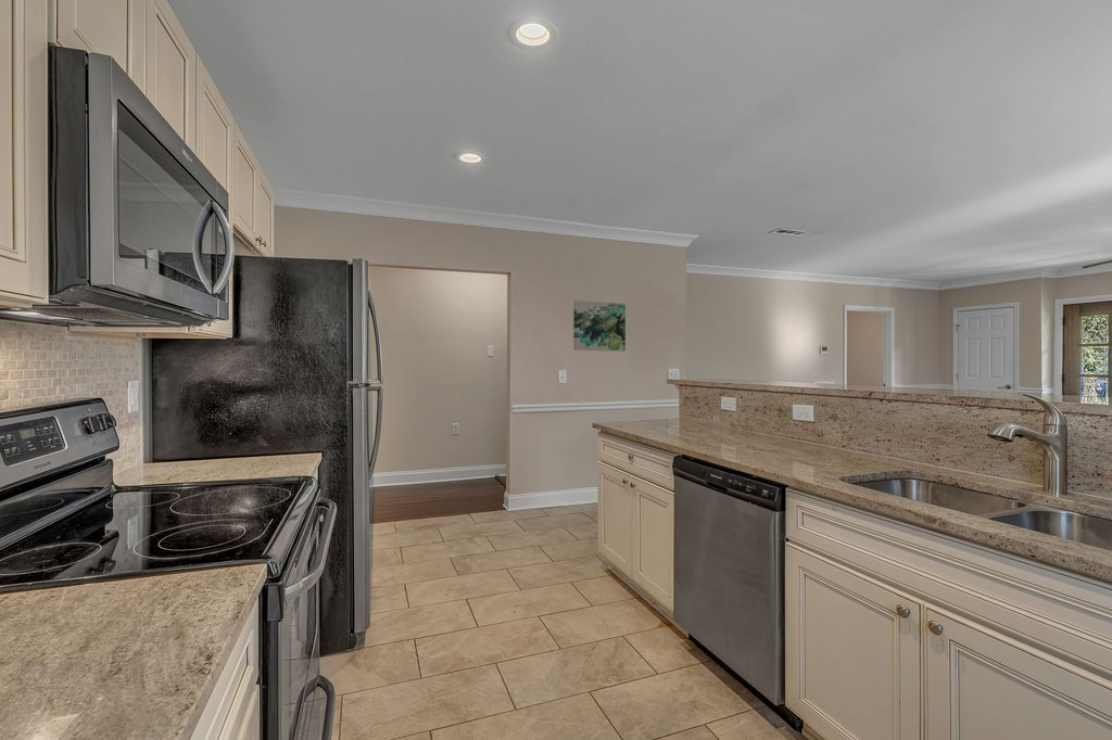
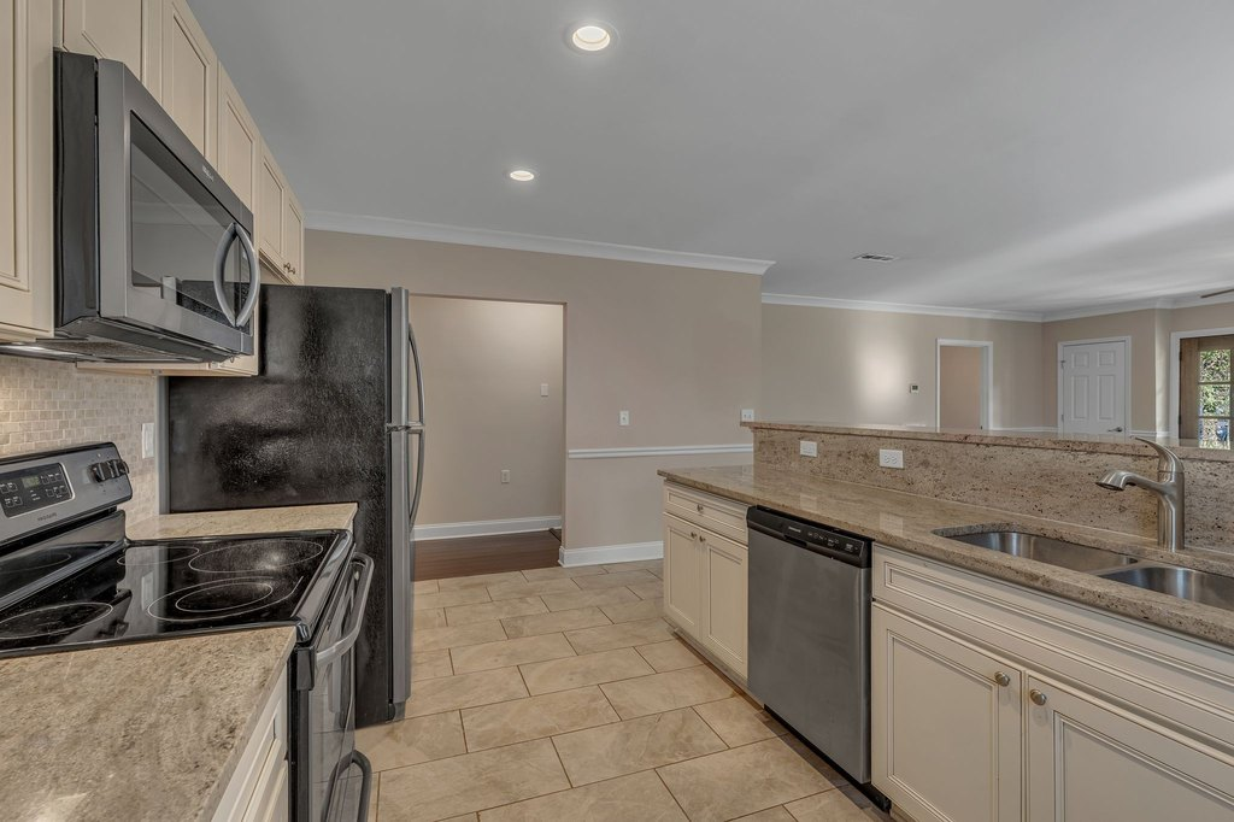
- wall art (599, 327)
